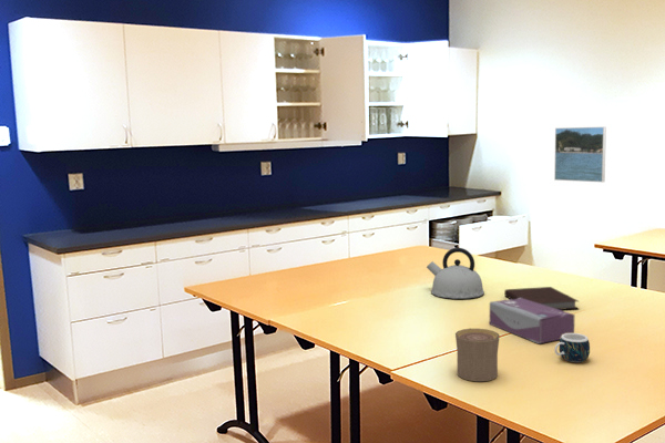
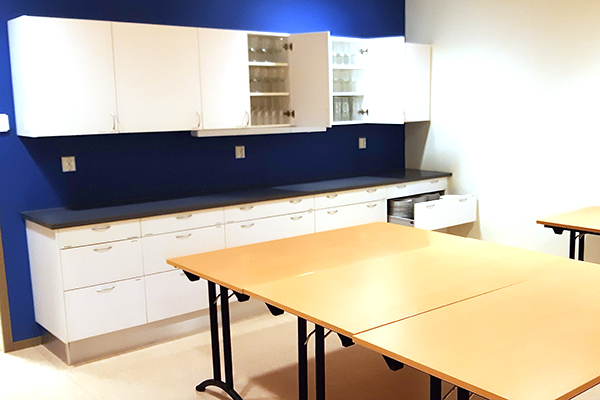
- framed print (579, 154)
- tissue box (530, 318)
- notebook (540, 298)
- cup (477, 354)
- kettle (454, 269)
- mug (570, 348)
